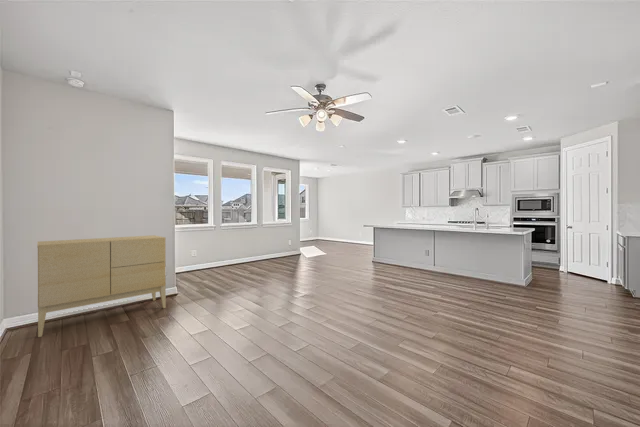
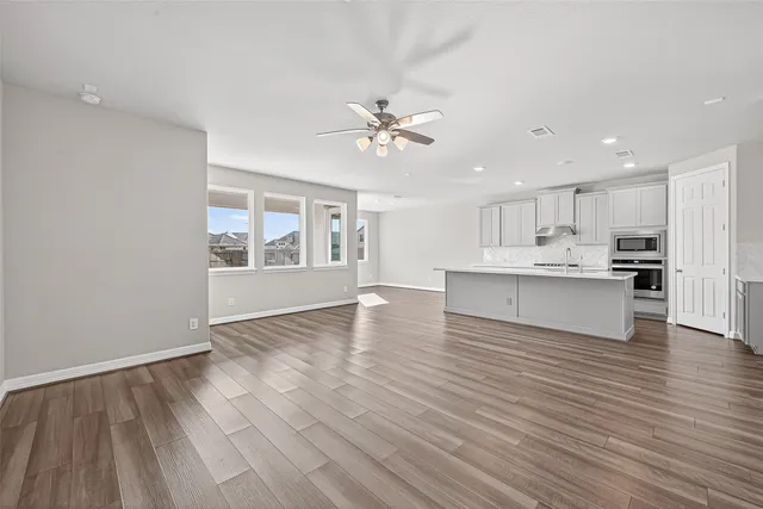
- sideboard (106, 277)
